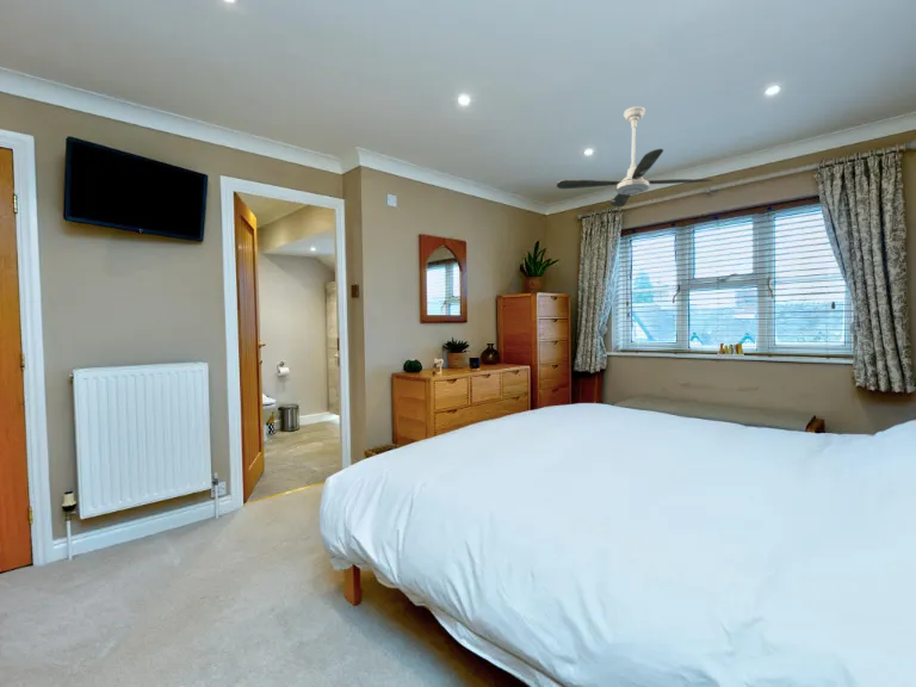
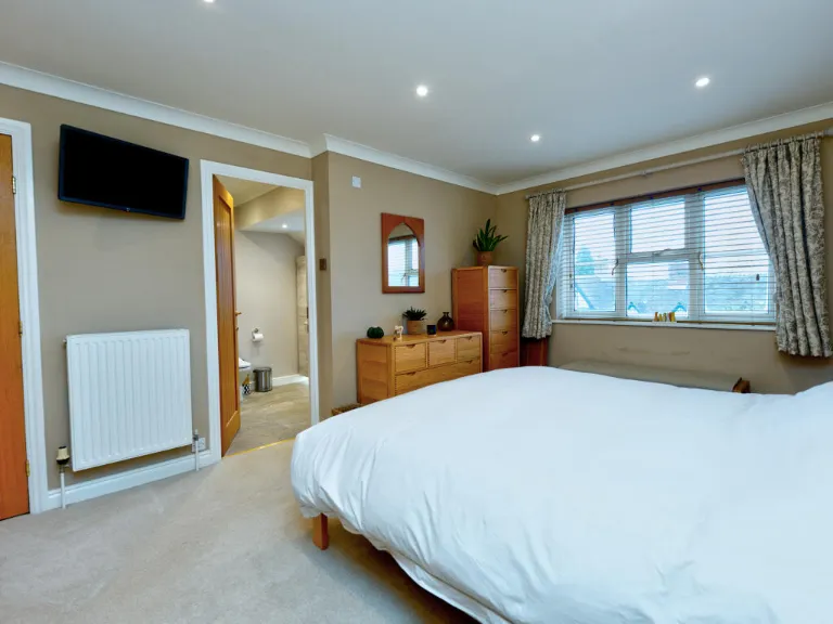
- ceiling fan (632, 150)
